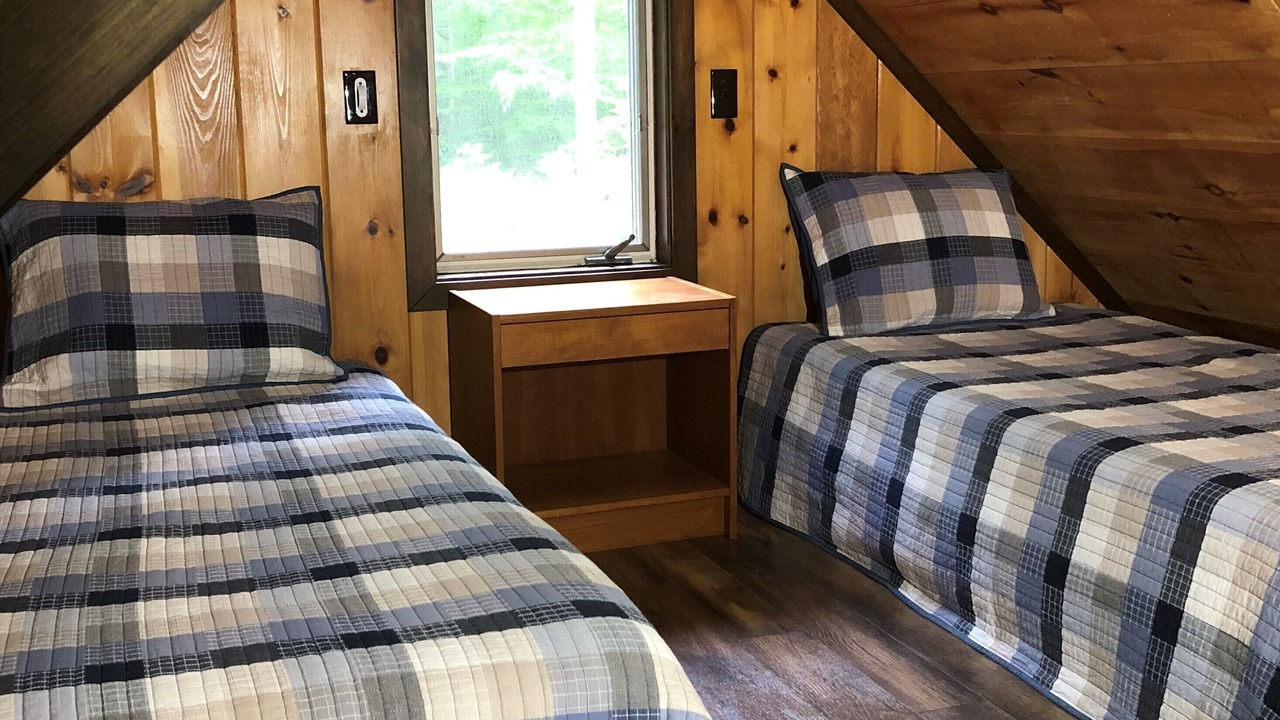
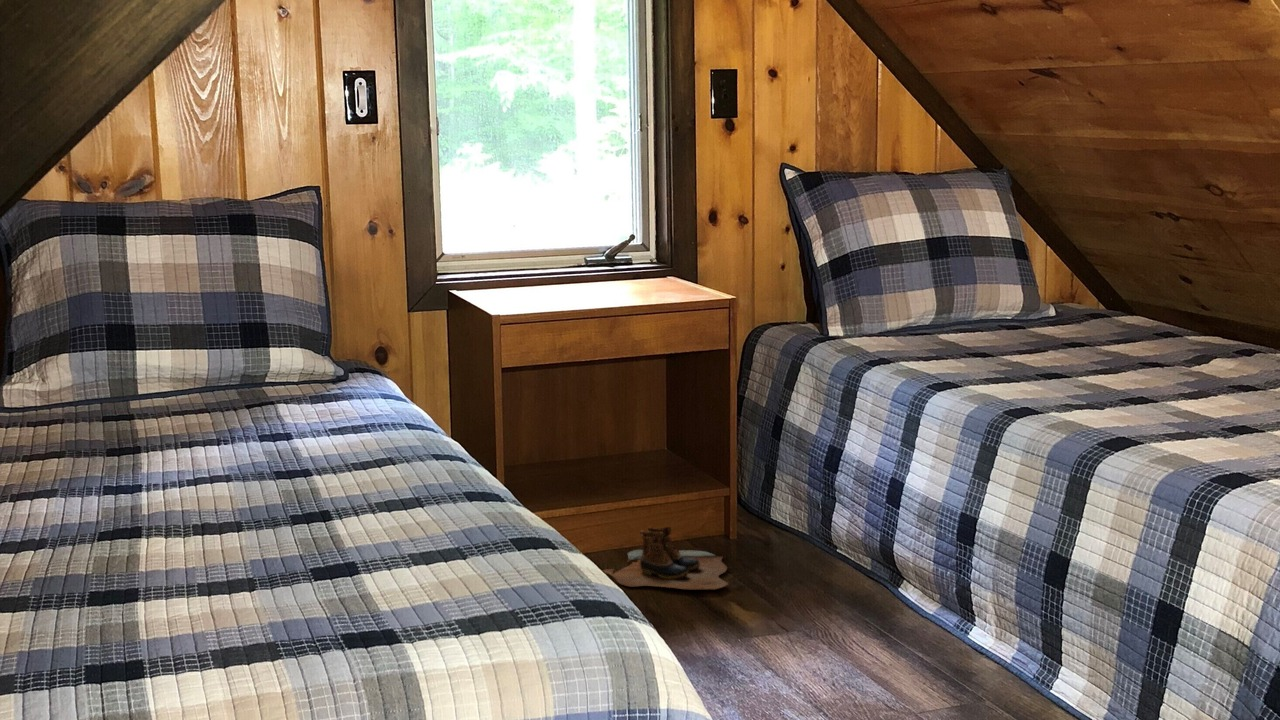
+ boots (672, 551)
